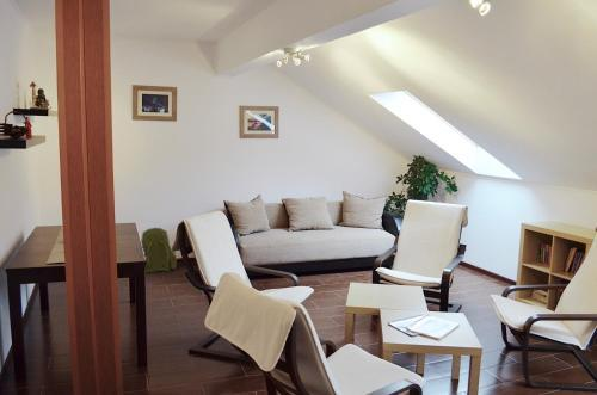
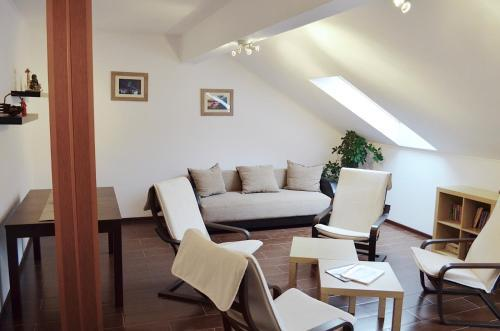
- backpack (155, 248)
